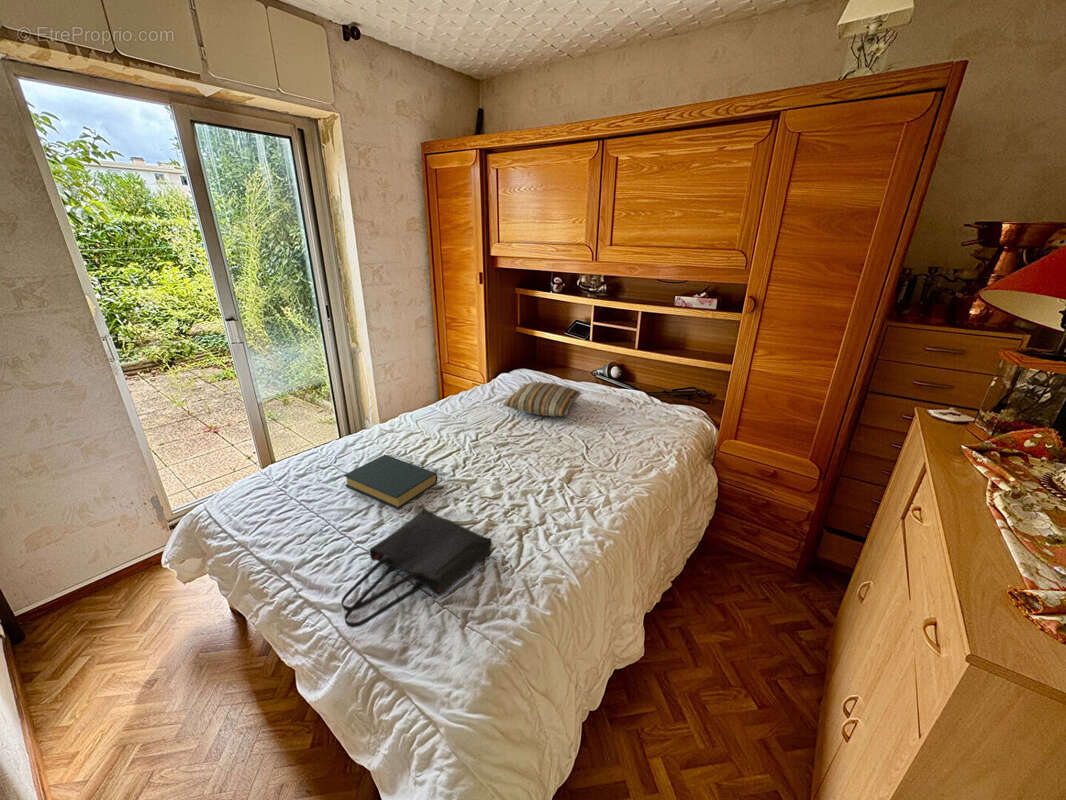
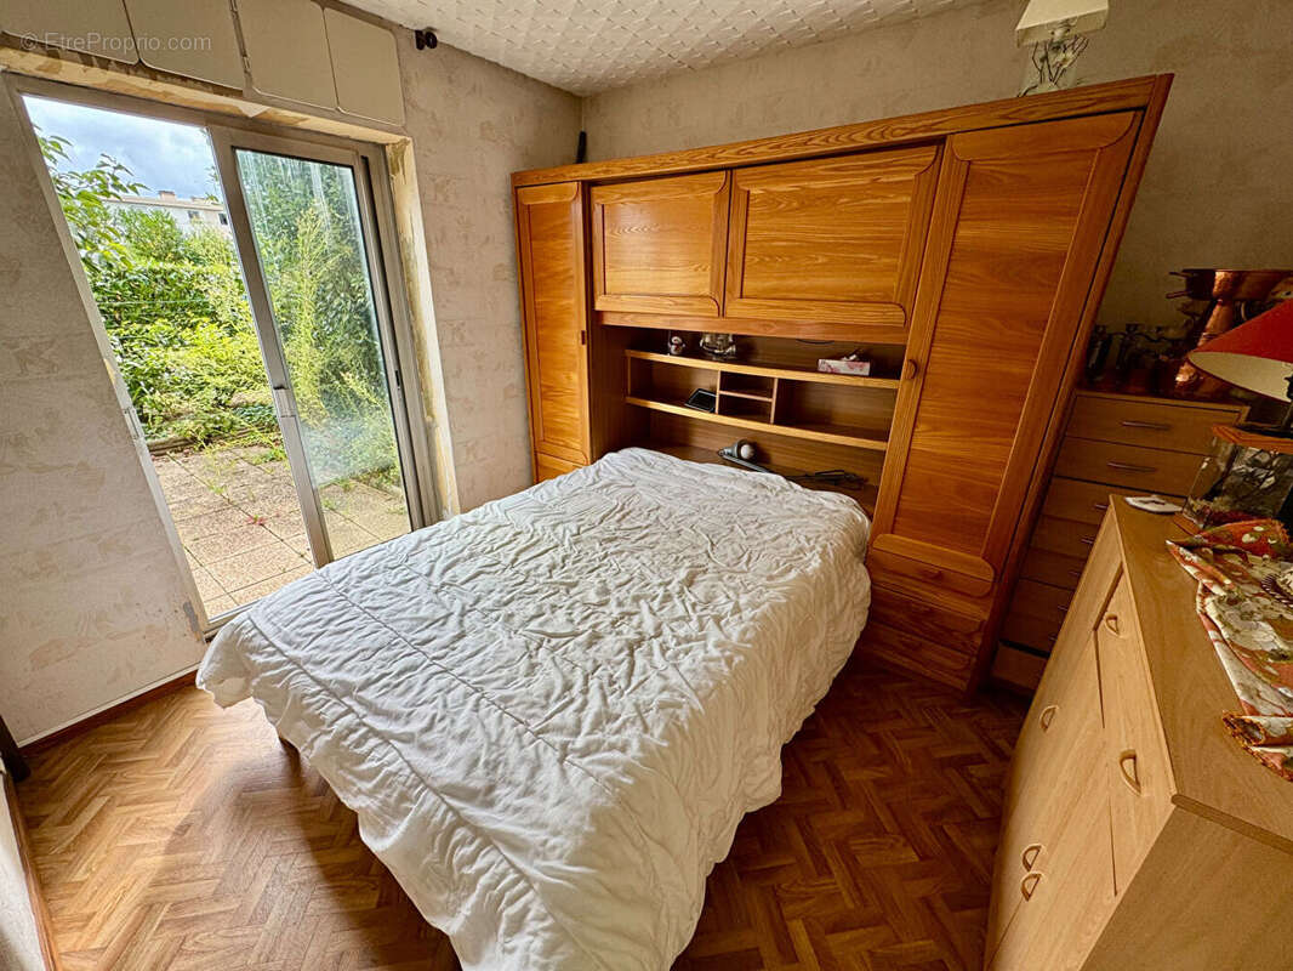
- hardback book (391, 479)
- pillow (543, 398)
- tote bag (409, 565)
